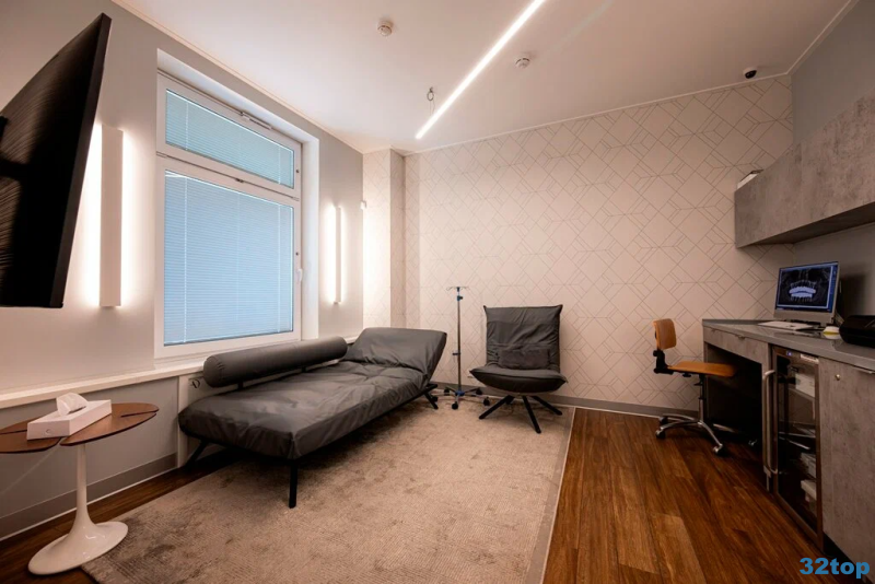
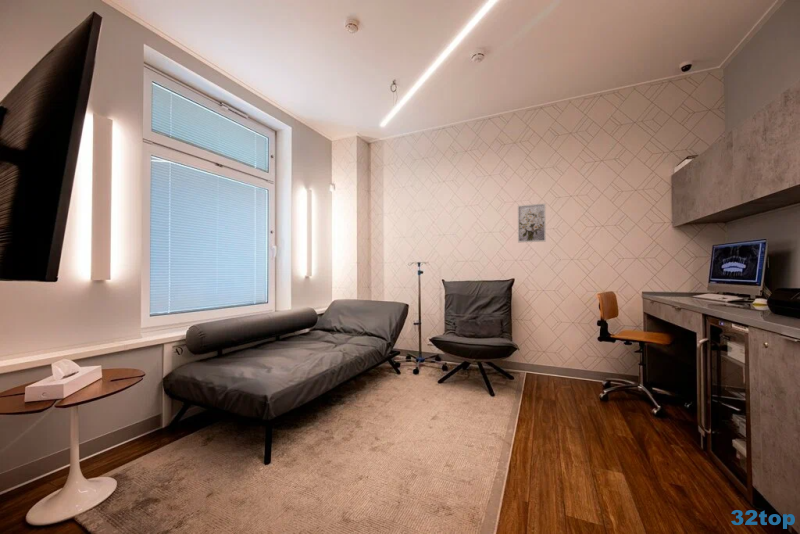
+ wall art (531, 223)
